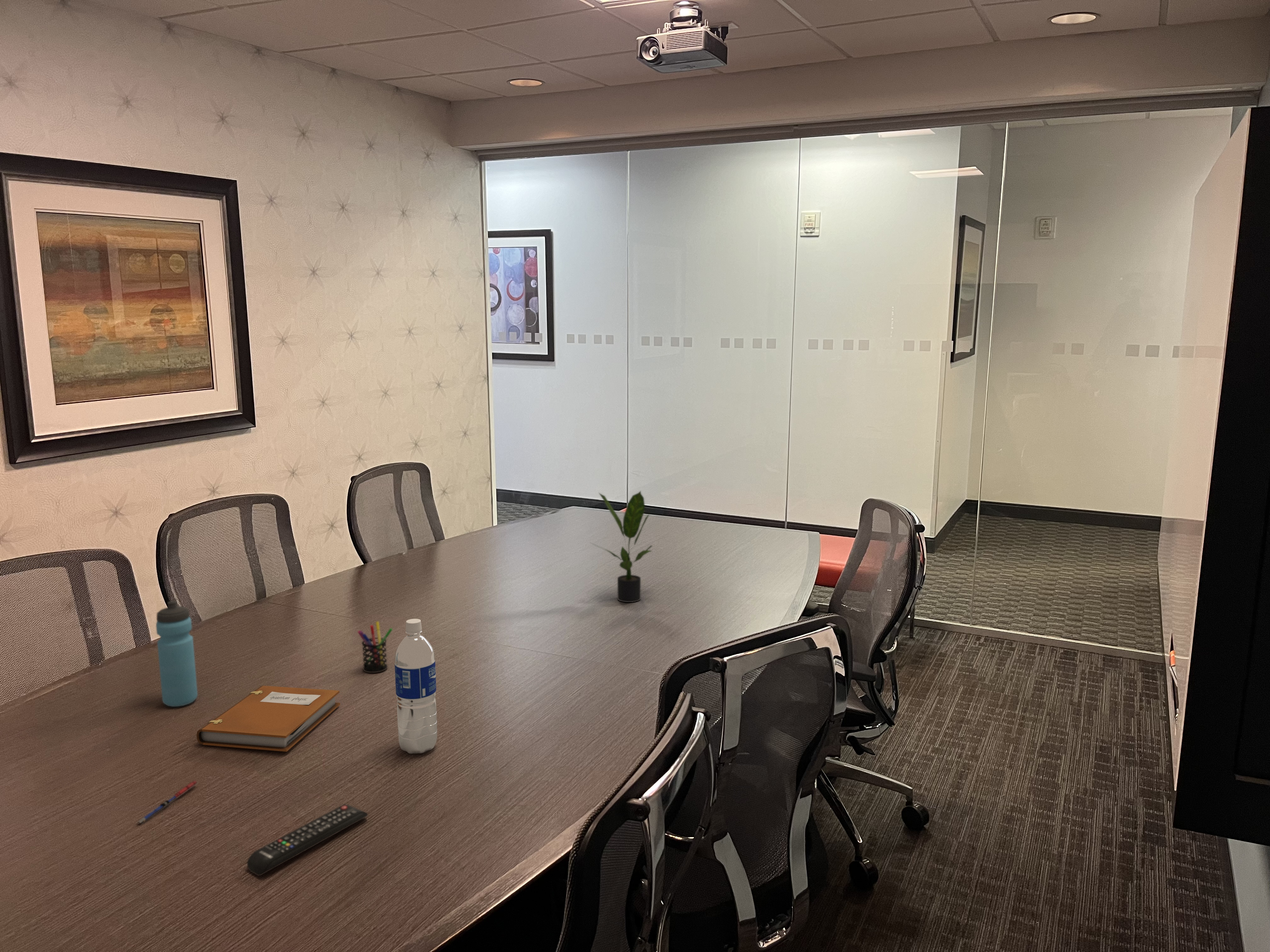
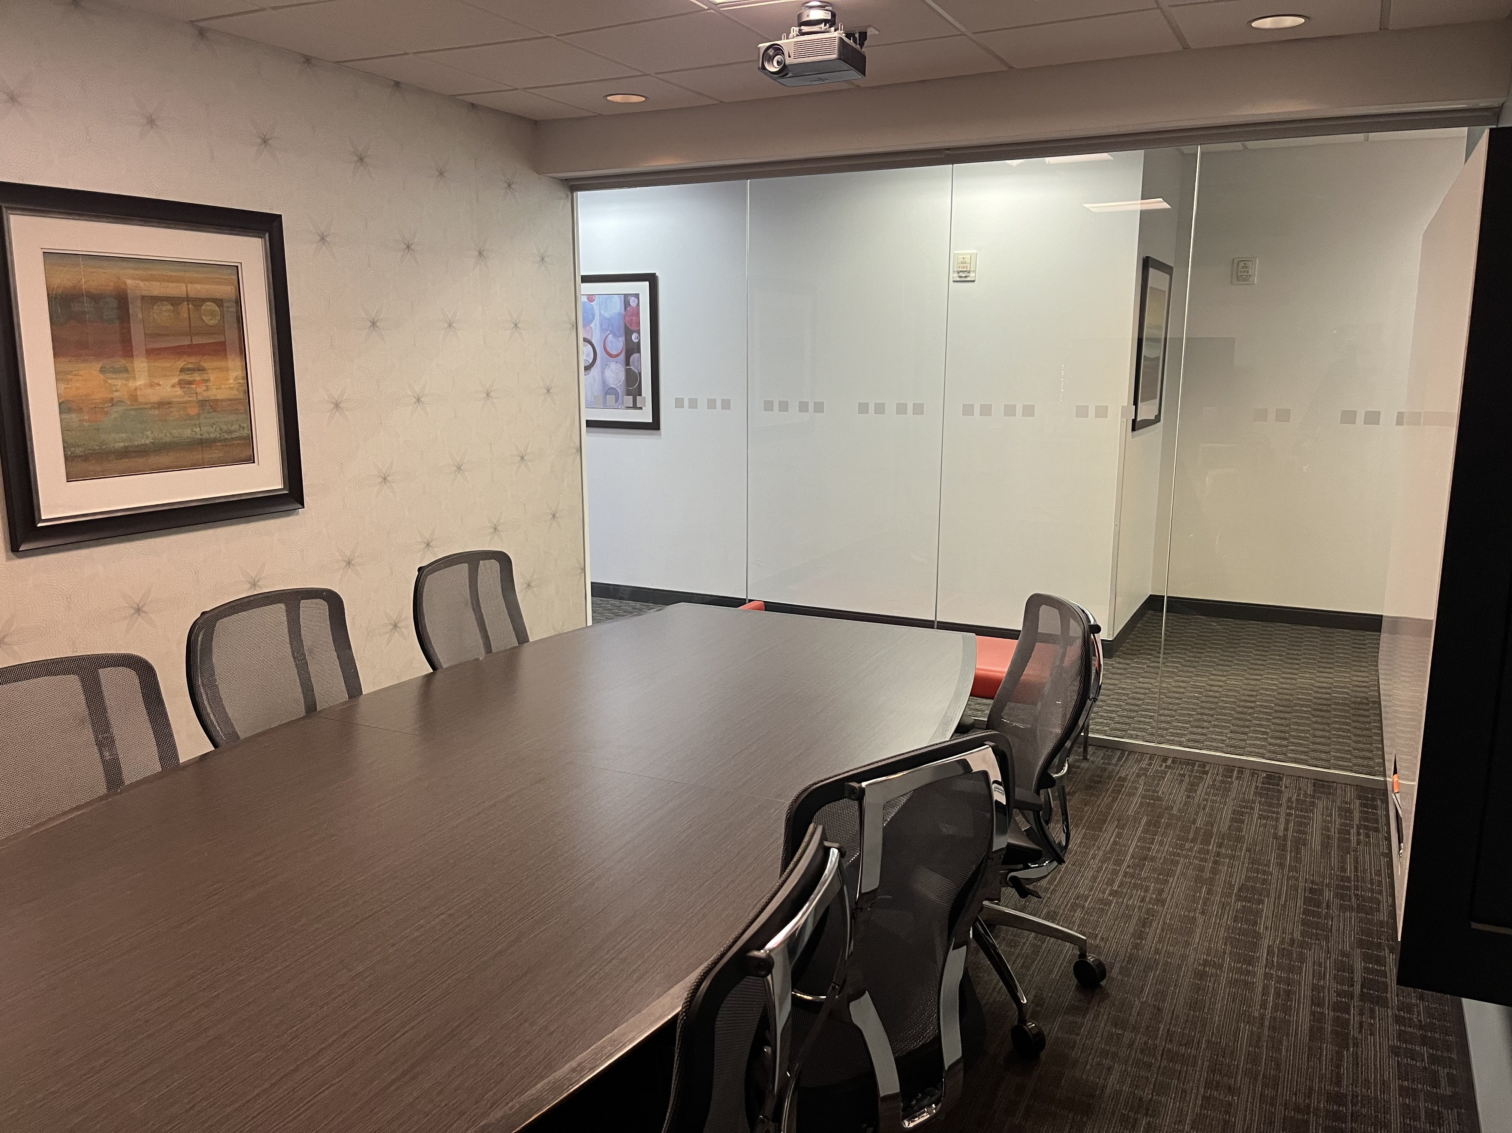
- water bottle (176, 652)
- pen holder (377, 645)
- notebook (273, 715)
- water bottle (416, 685)
- pen (168, 801)
- potted plant (622, 547)
- remote control (310, 836)
